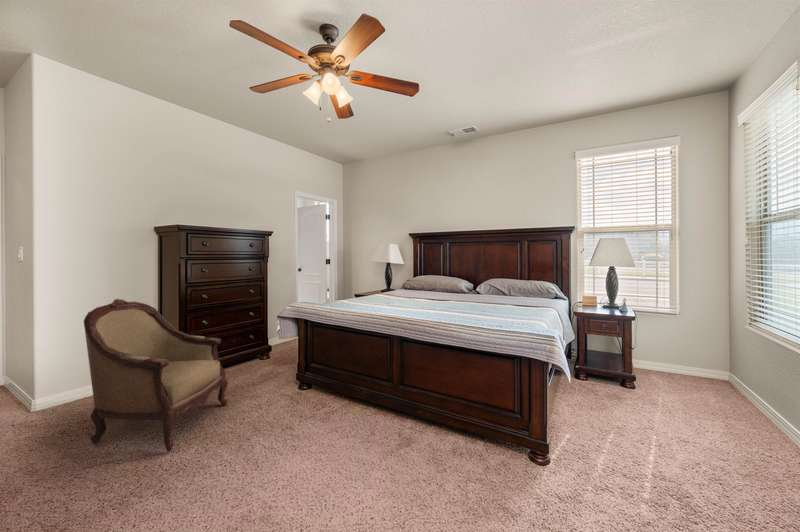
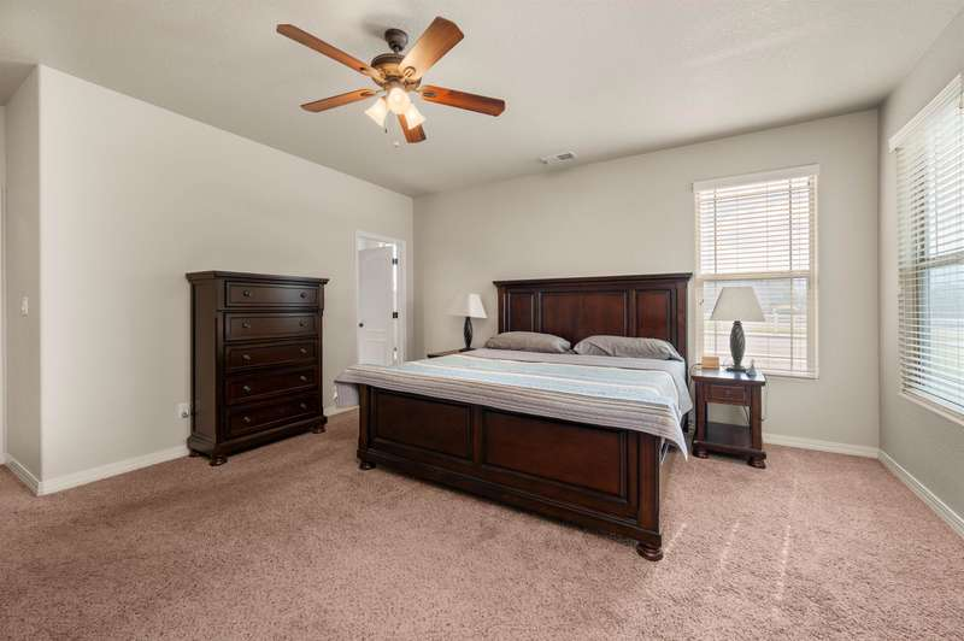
- armchair (159, 362)
